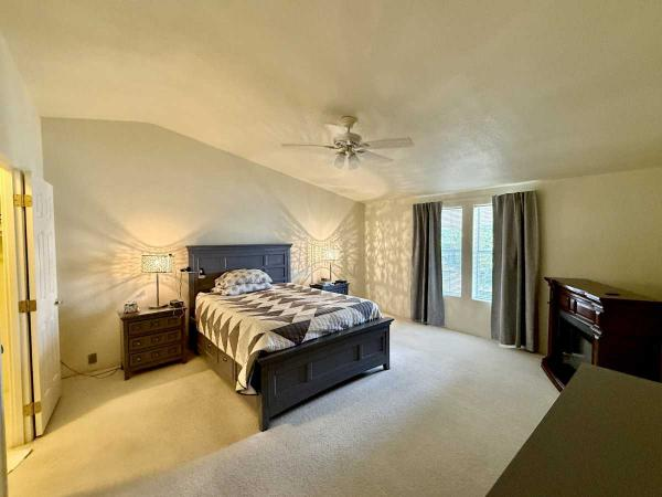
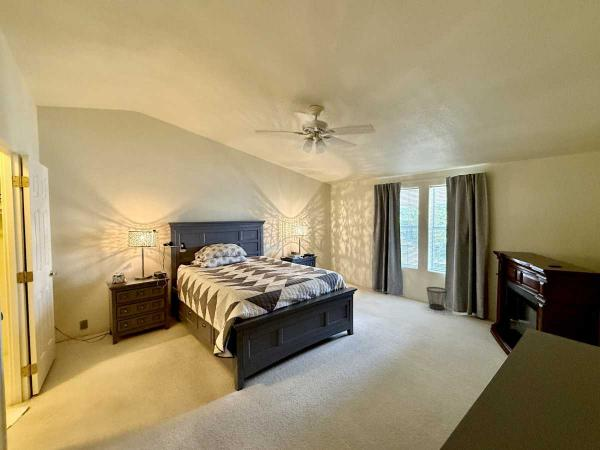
+ wastebasket (437, 298)
